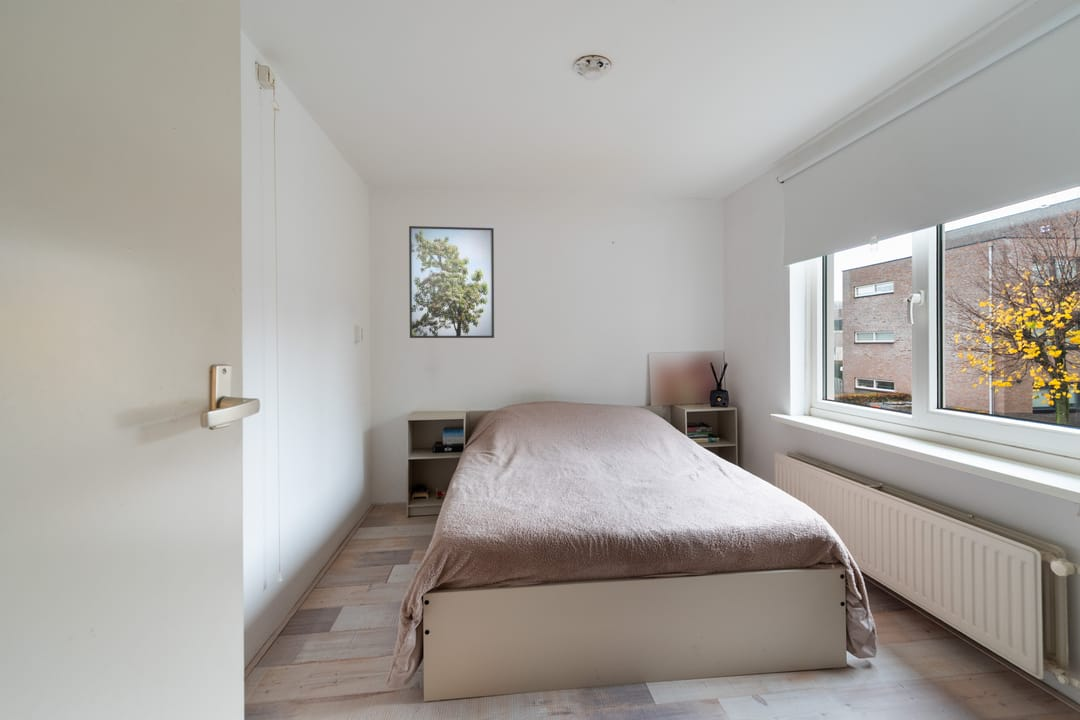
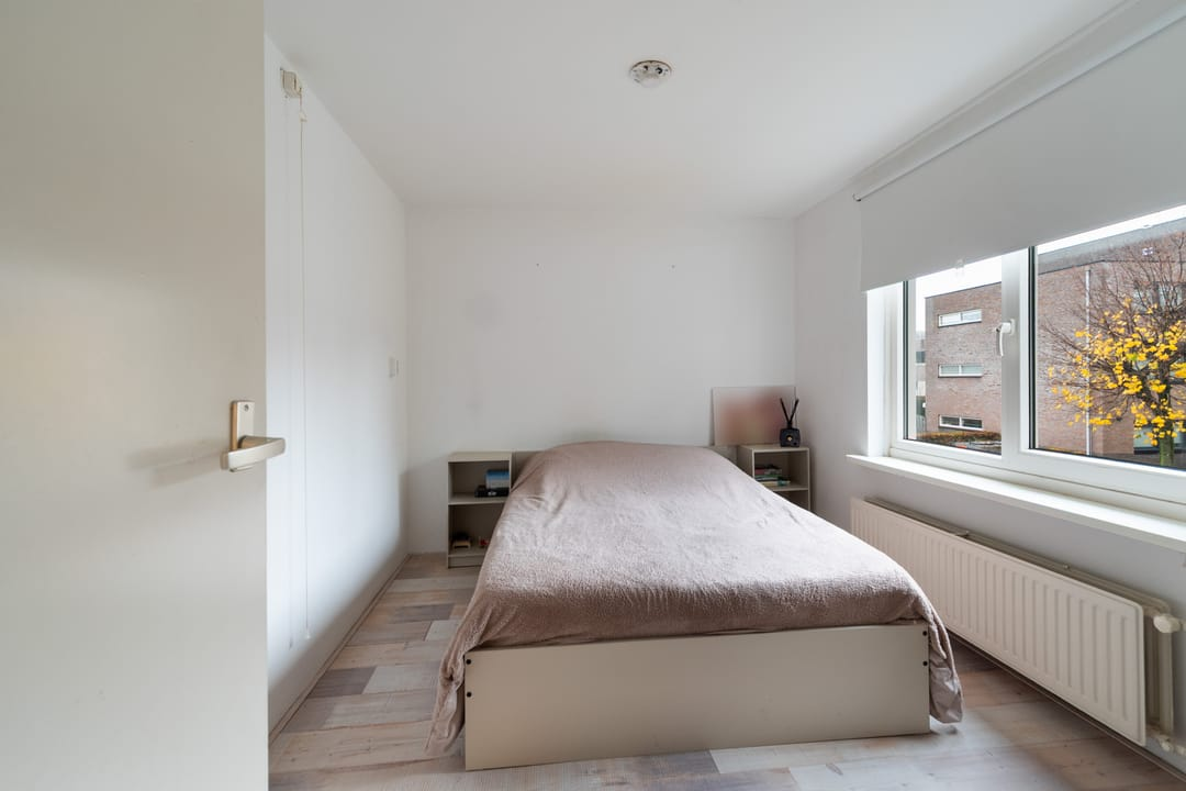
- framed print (452, 282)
